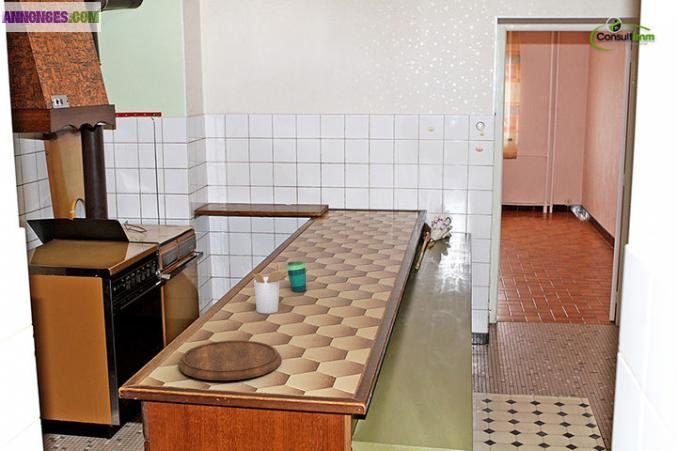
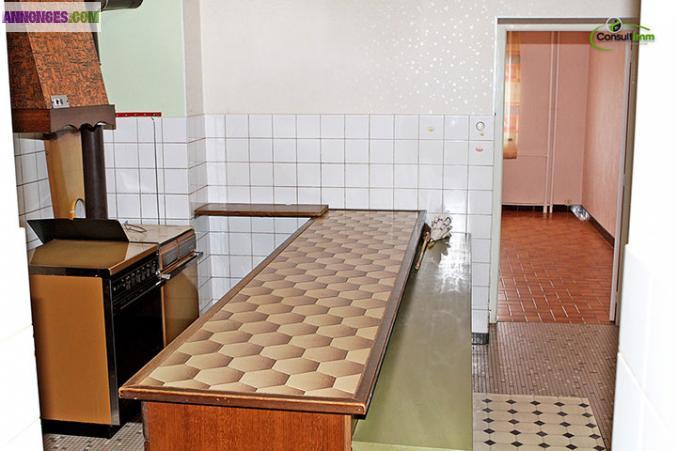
- utensil holder (271, 289)
- cutting board (230, 358)
- cup (296, 277)
